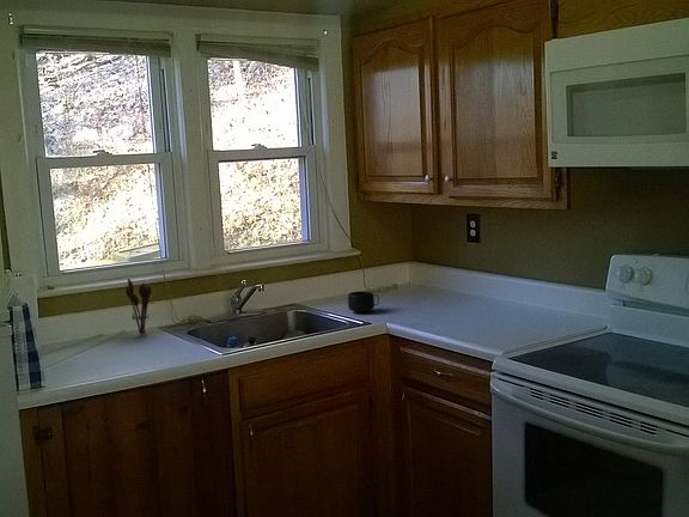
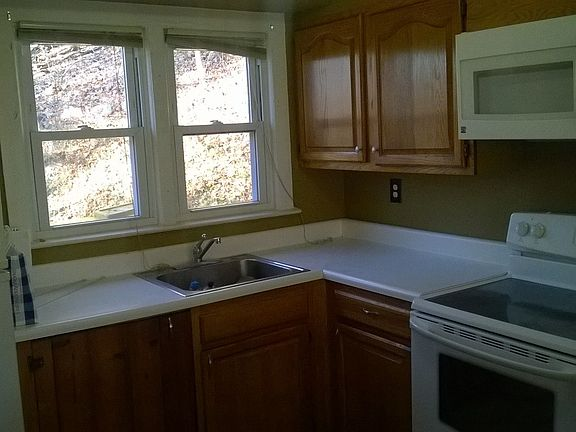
- mug (364, 302)
- utensil holder (138, 306)
